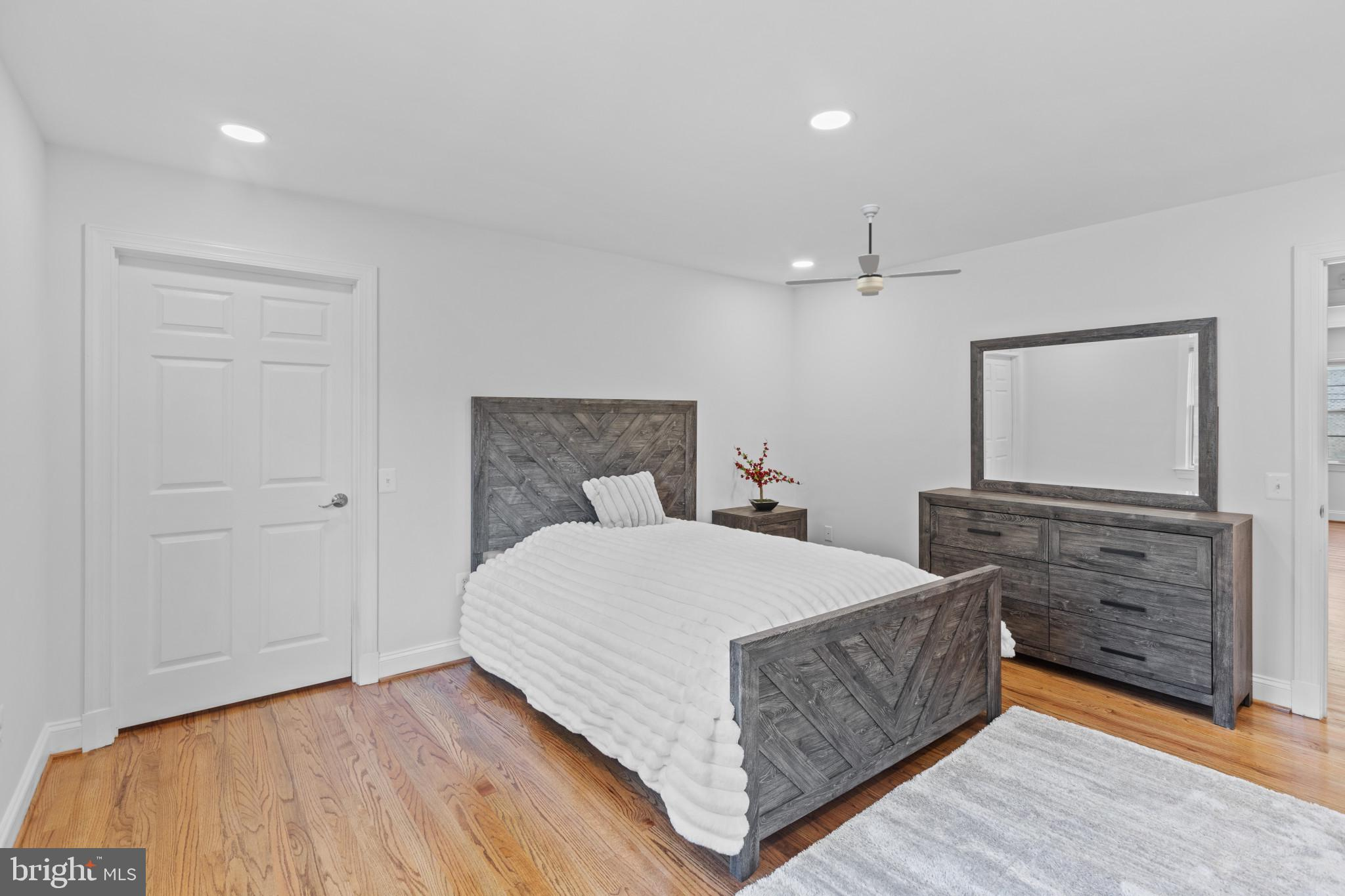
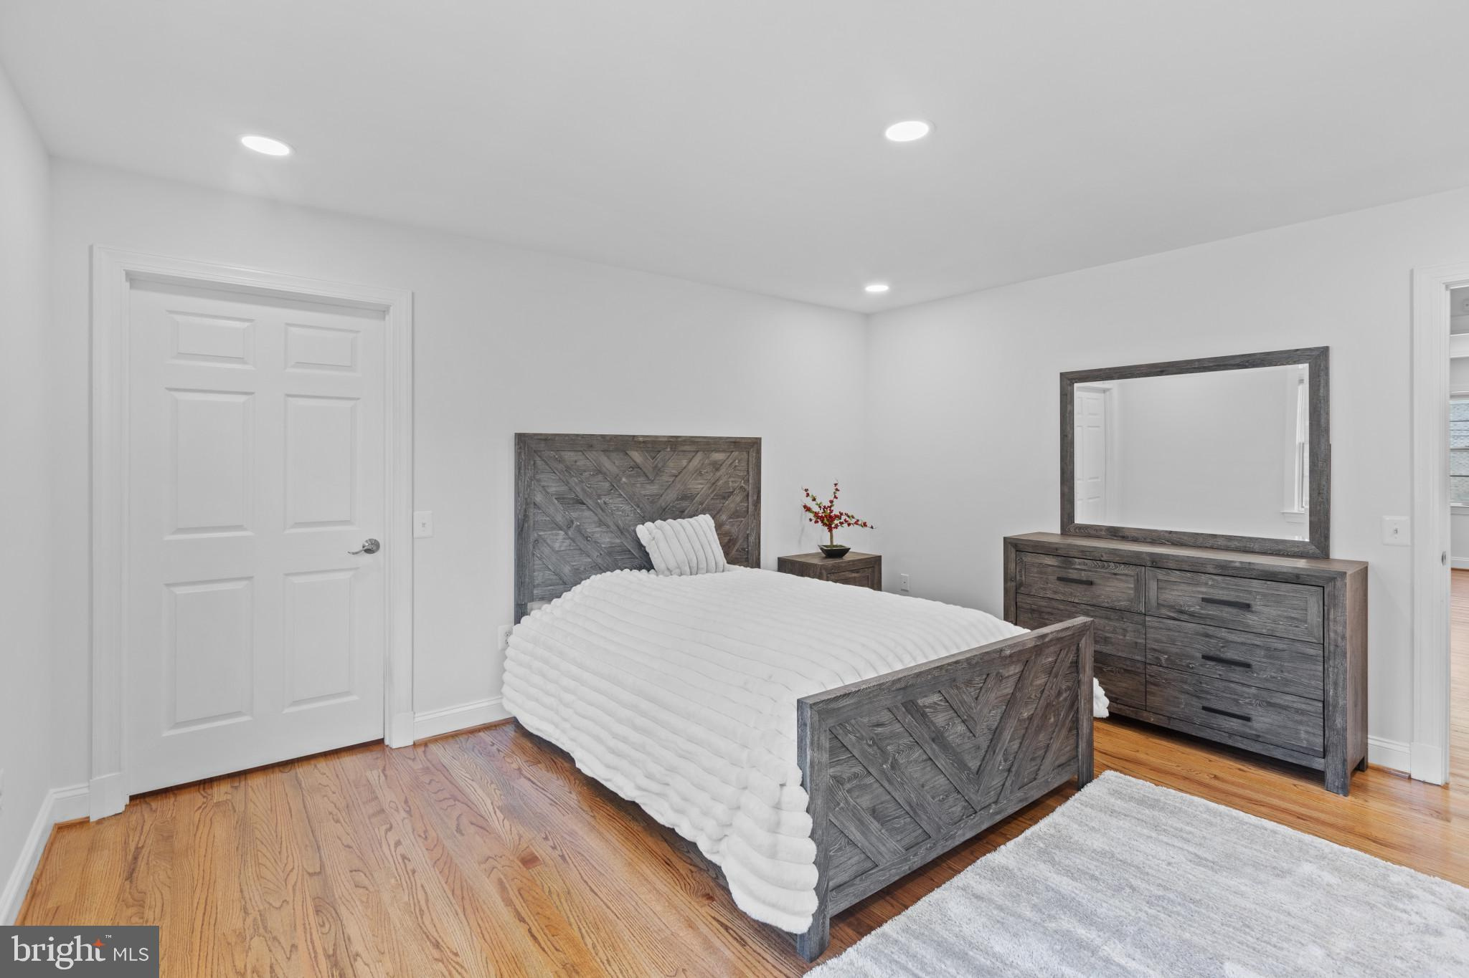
- ceiling fan (870, 249)
